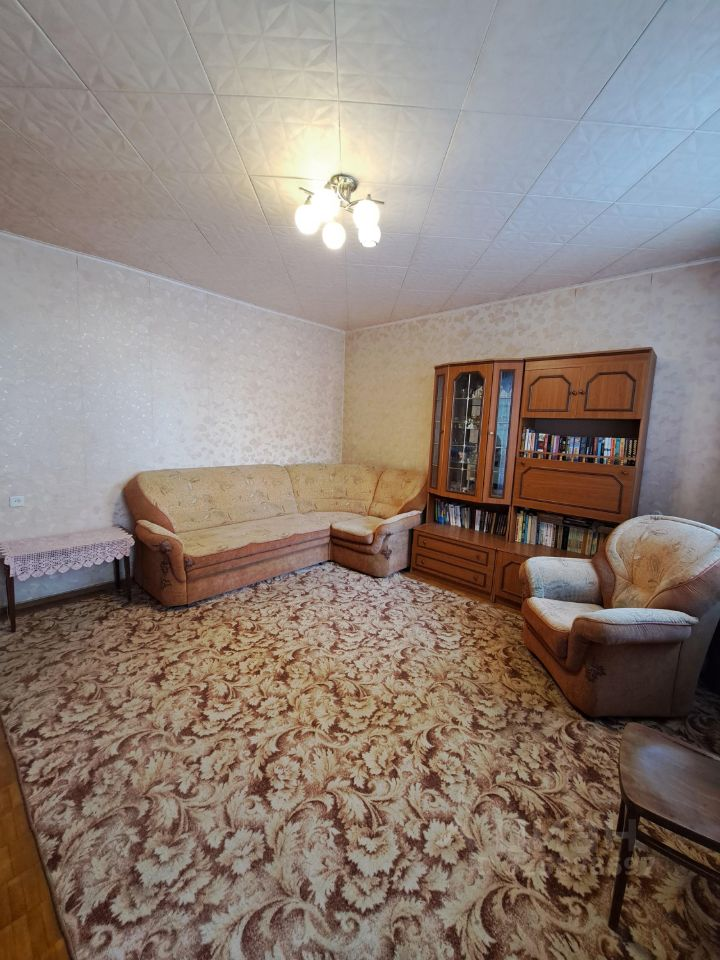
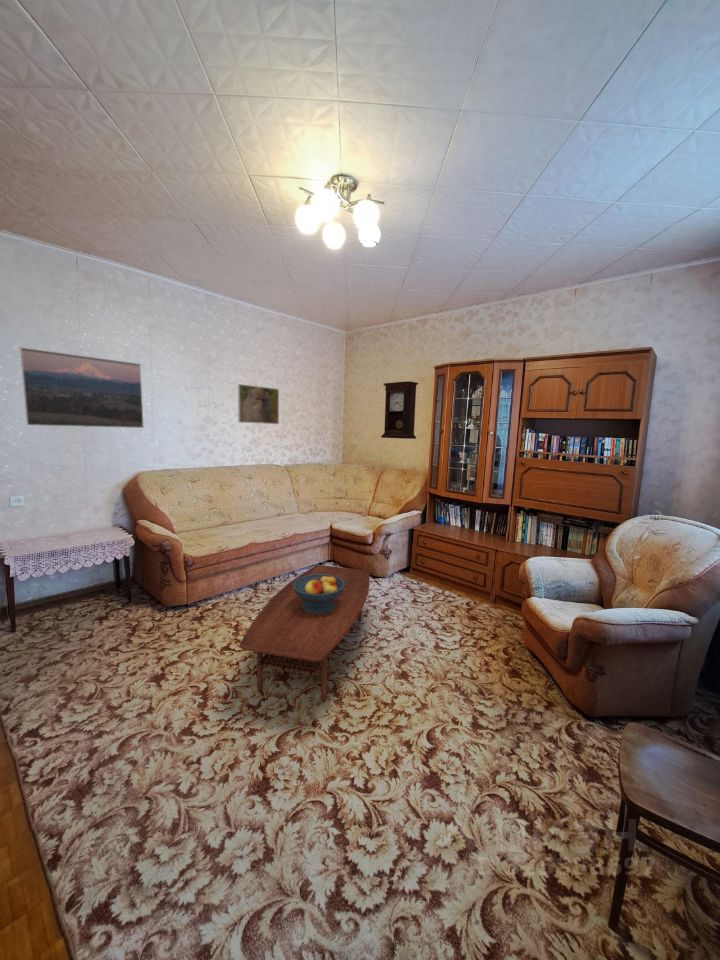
+ fruit bowl (318, 590)
+ pendulum clock (398, 410)
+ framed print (88, 392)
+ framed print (259, 405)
+ coffee table (317, 625)
